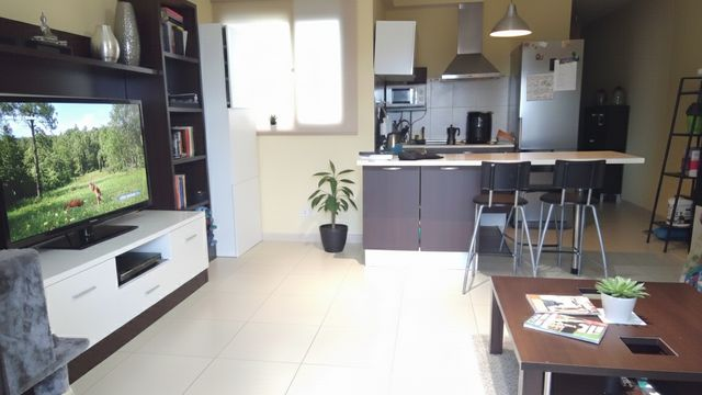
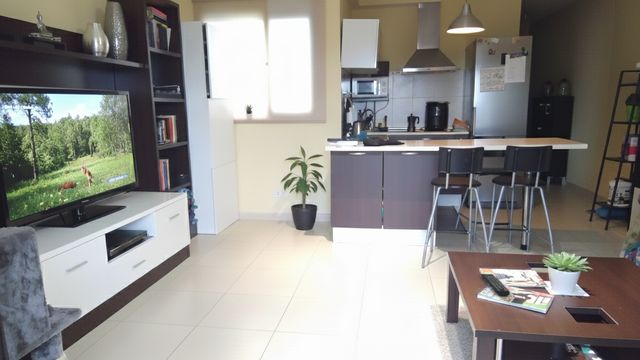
+ remote control (494, 284)
